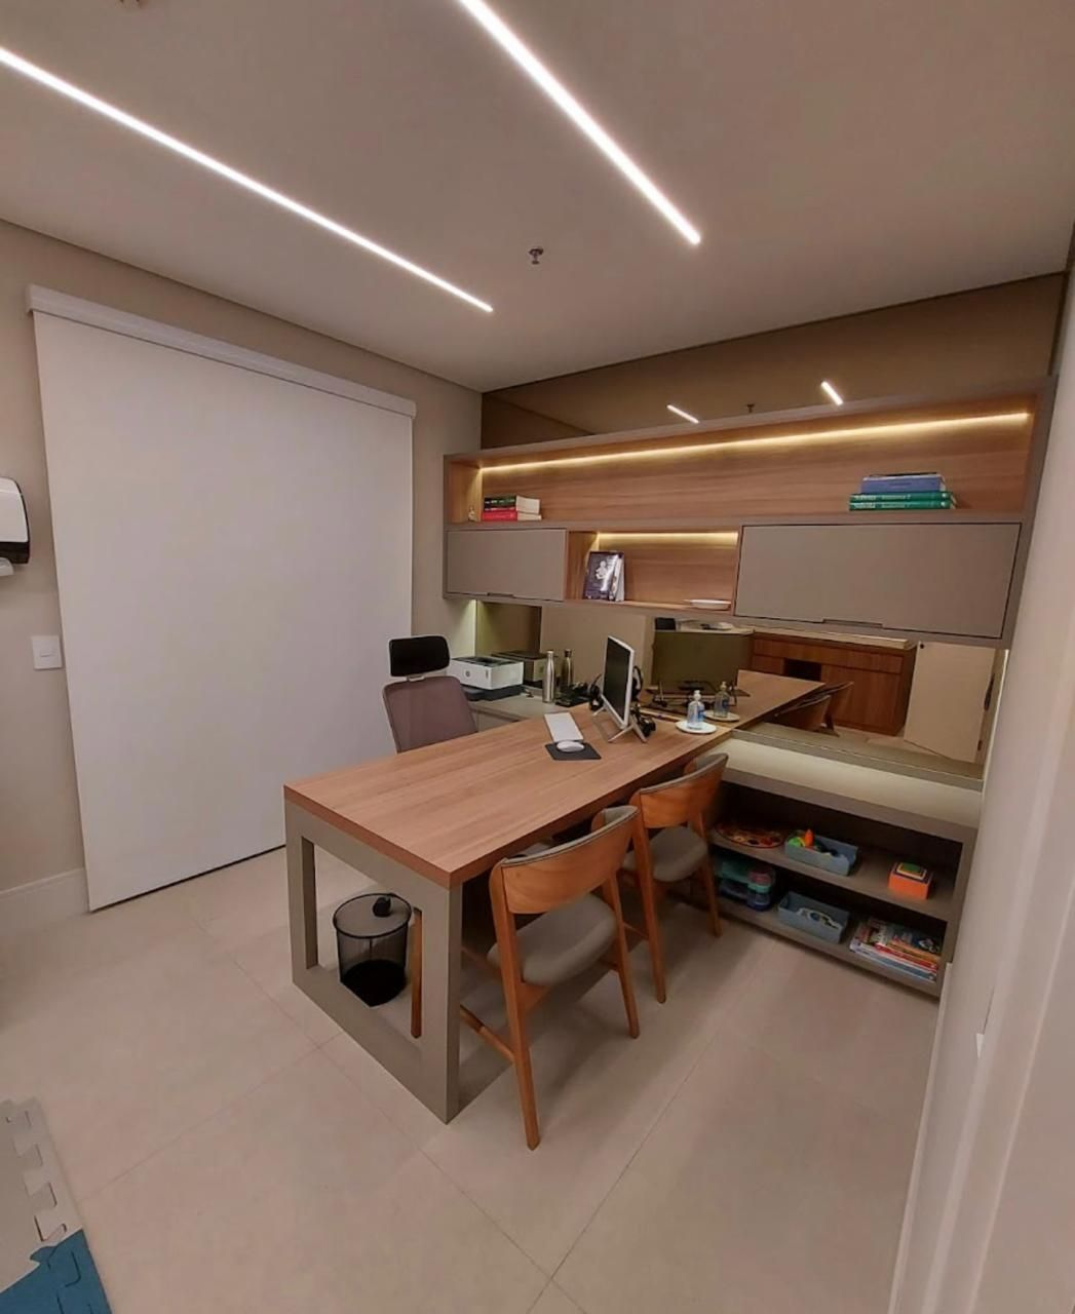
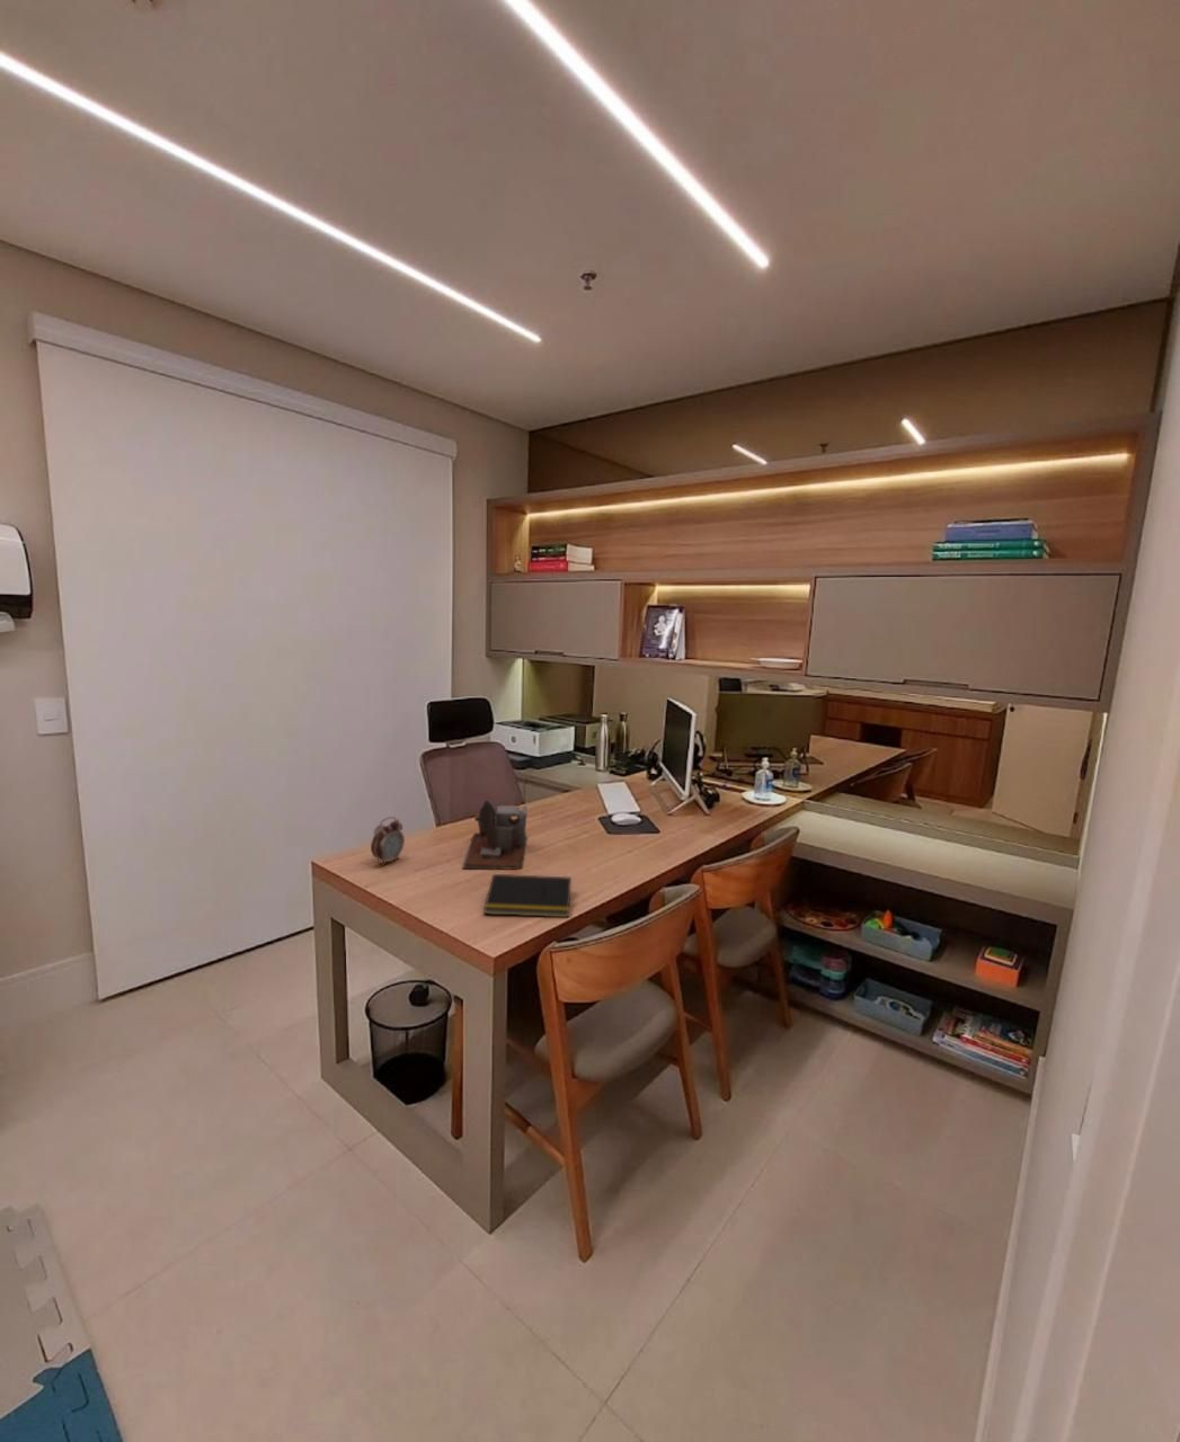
+ alarm clock (388, 840)
+ desk organizer (497, 824)
+ notepad (528, 895)
